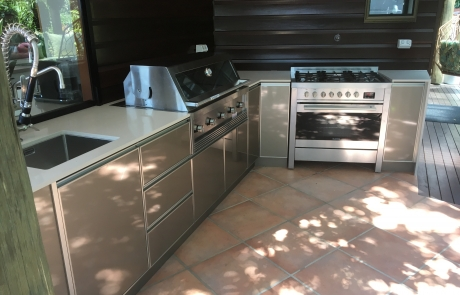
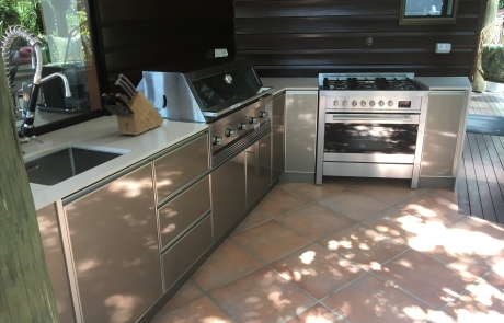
+ knife block (134, 102)
